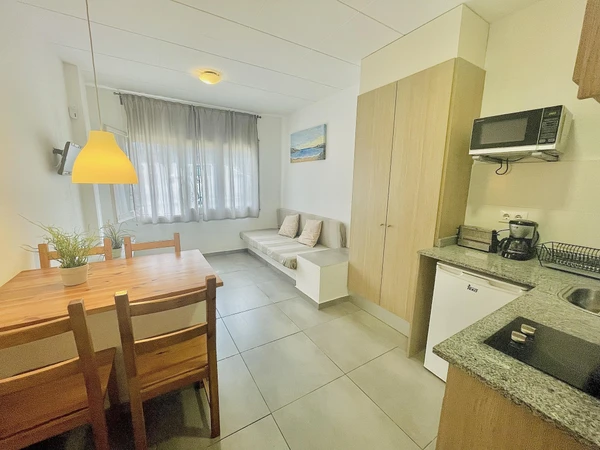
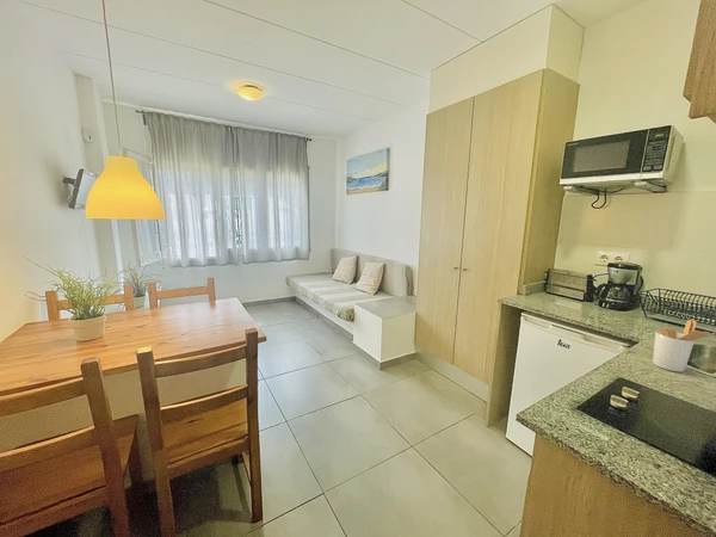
+ utensil holder (680, 346)
